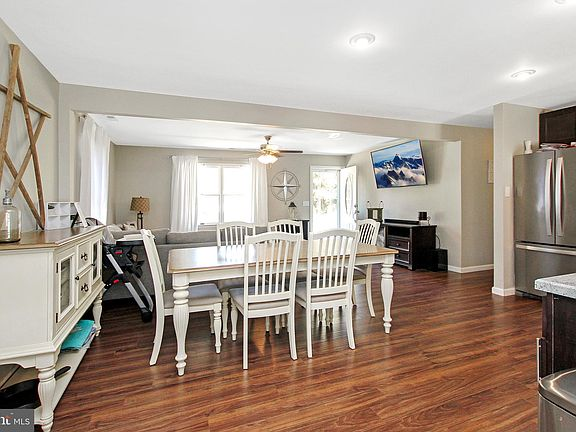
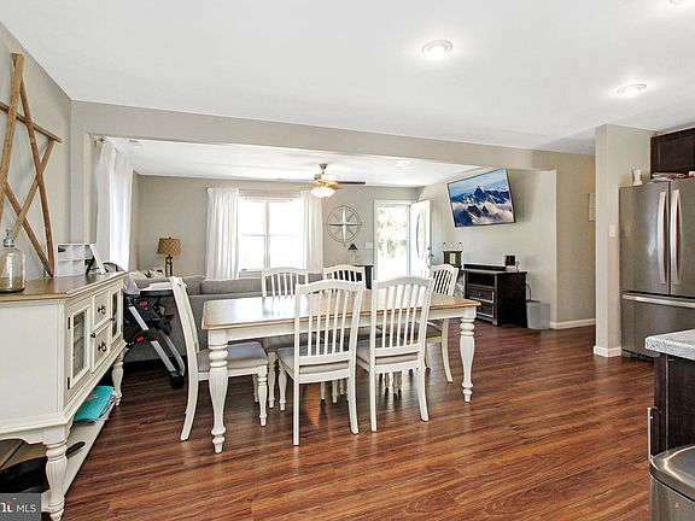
+ waste bin (538, 315)
